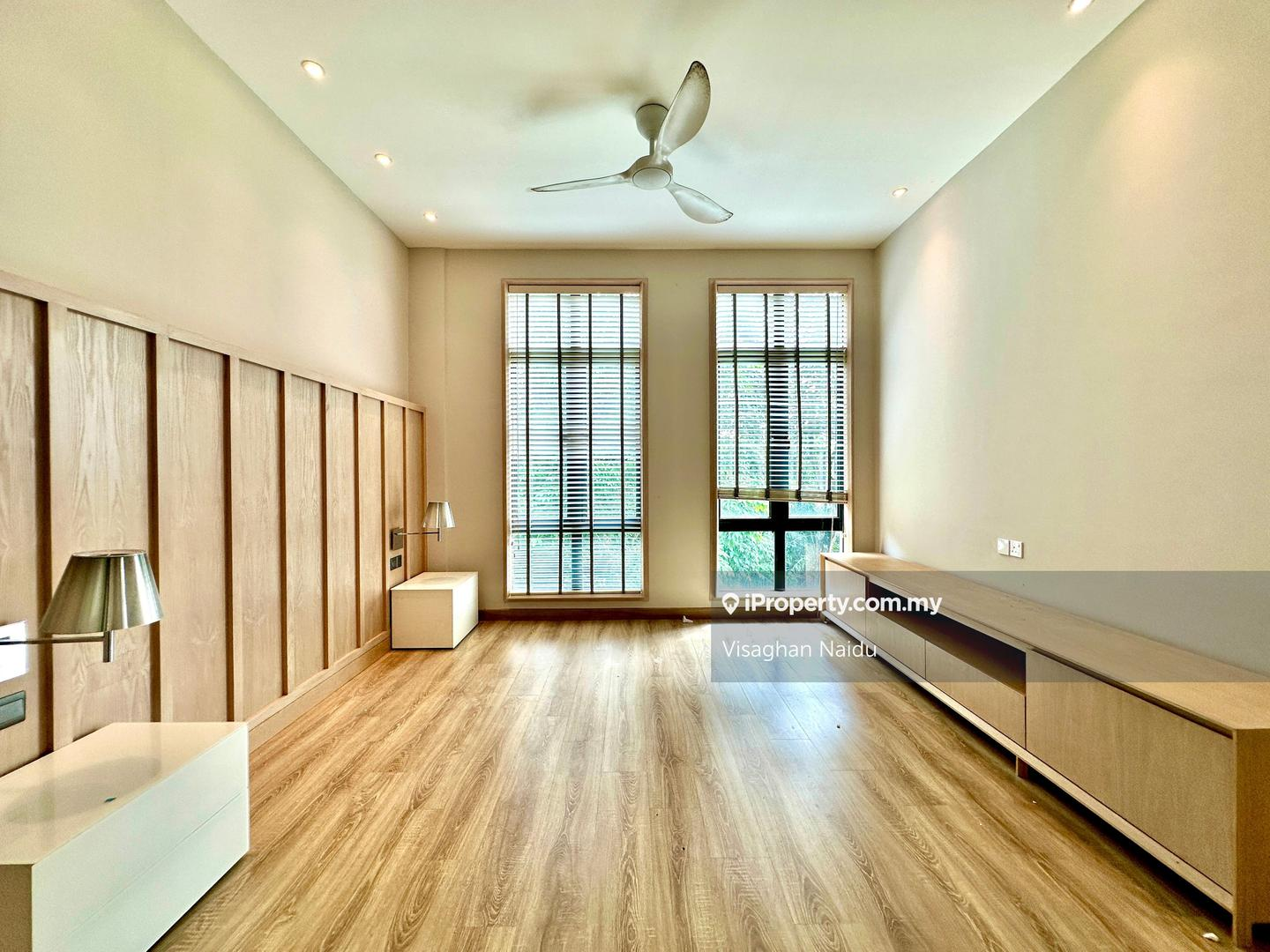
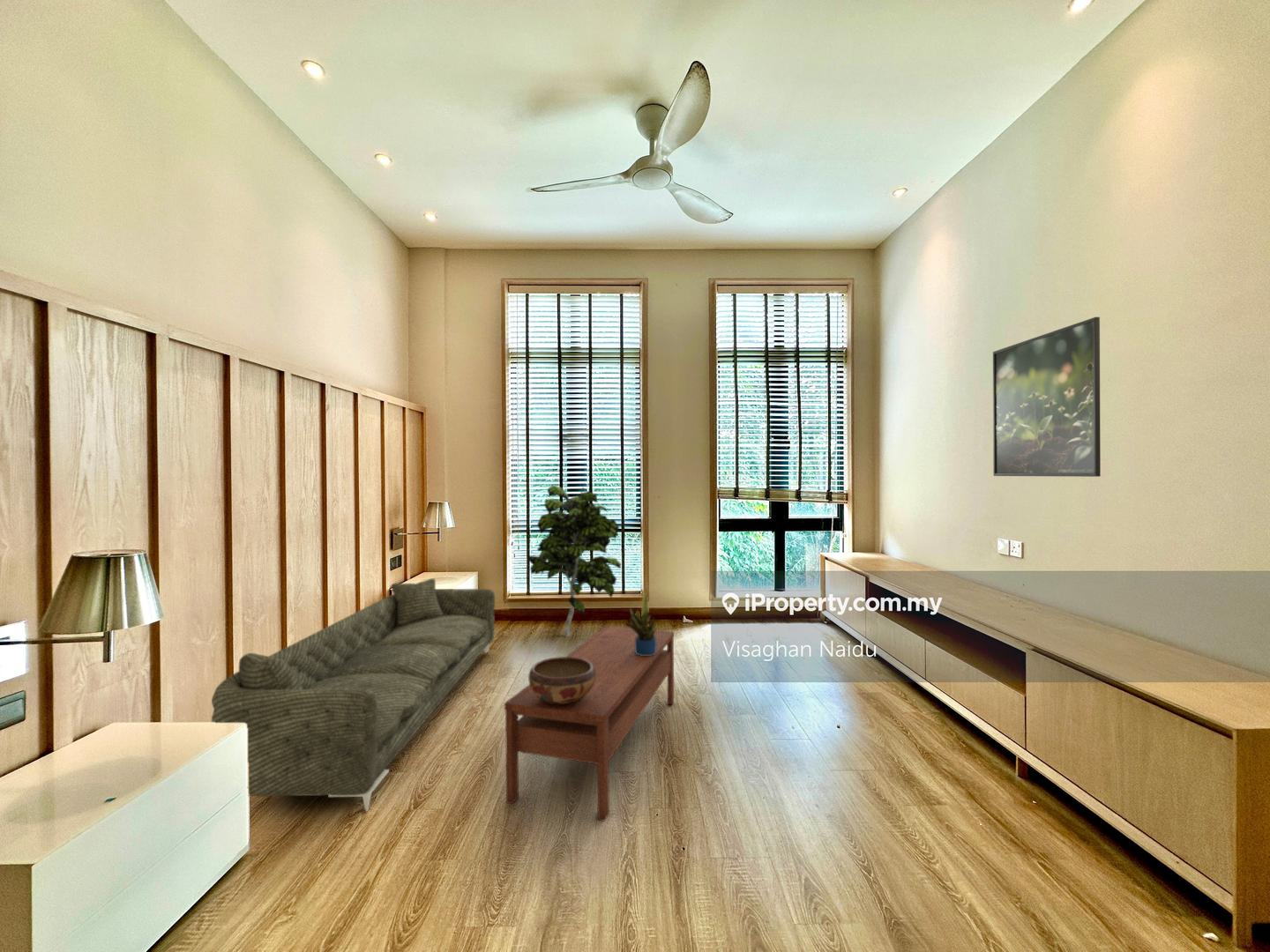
+ decorative bowl (562, 681)
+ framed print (1040, 406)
+ coffee table (605, 702)
+ sofa (388, 657)
+ potted plant (642, 621)
+ indoor plant (574, 559)
